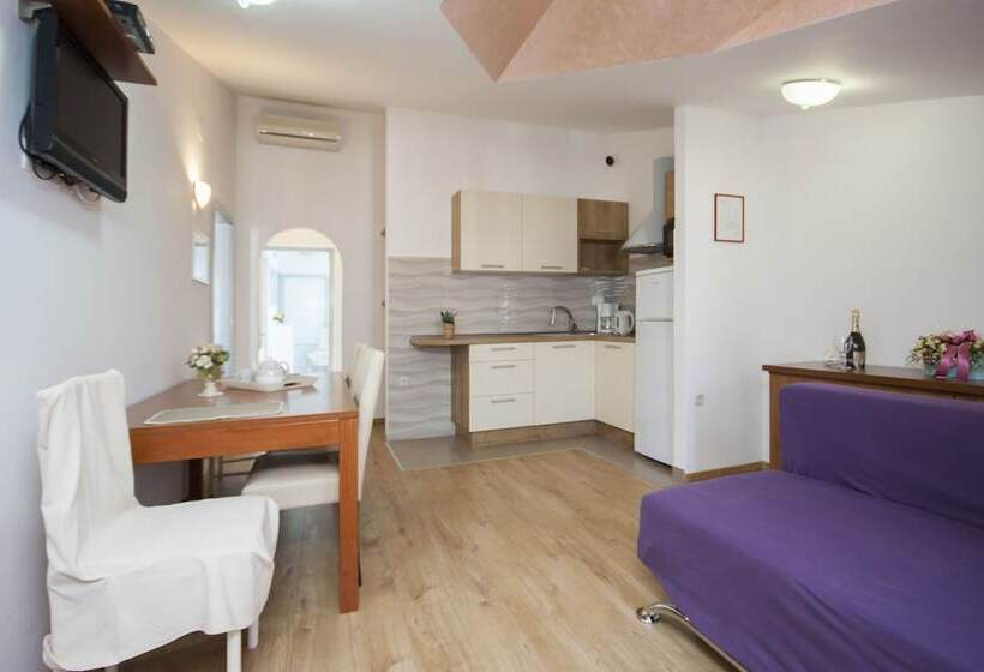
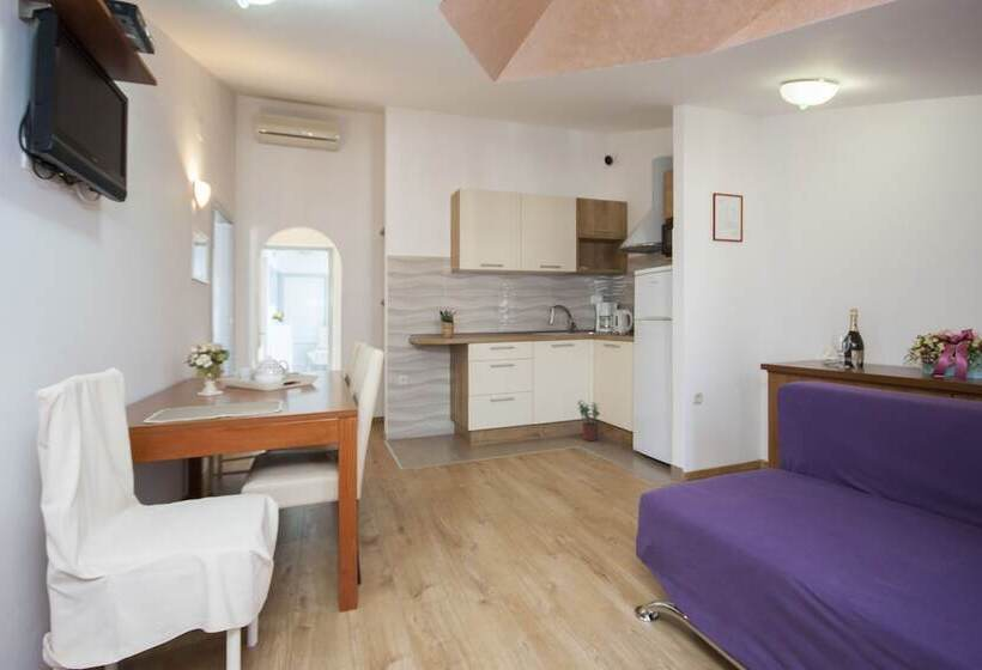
+ potted plant (590, 418)
